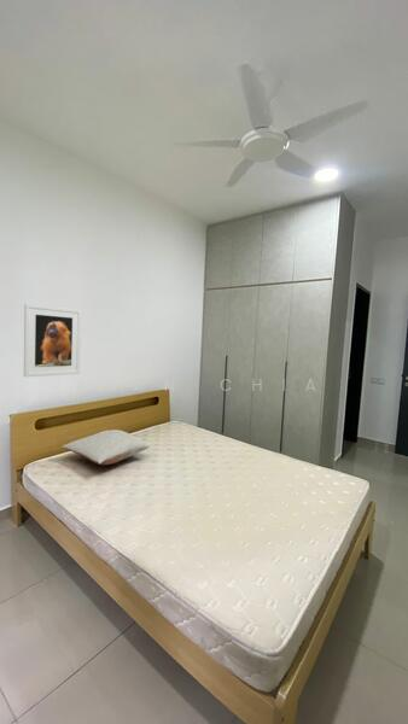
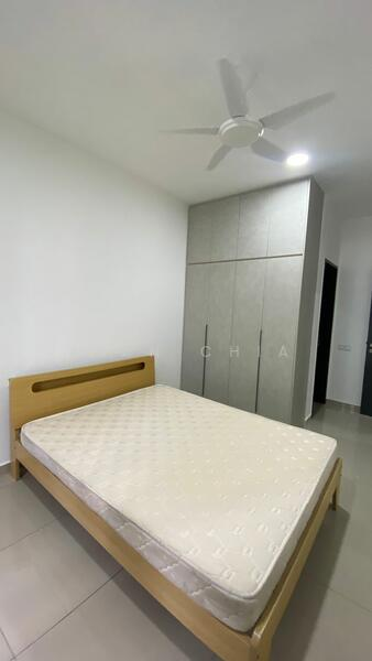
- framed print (53, 340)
- pillow (106, 446)
